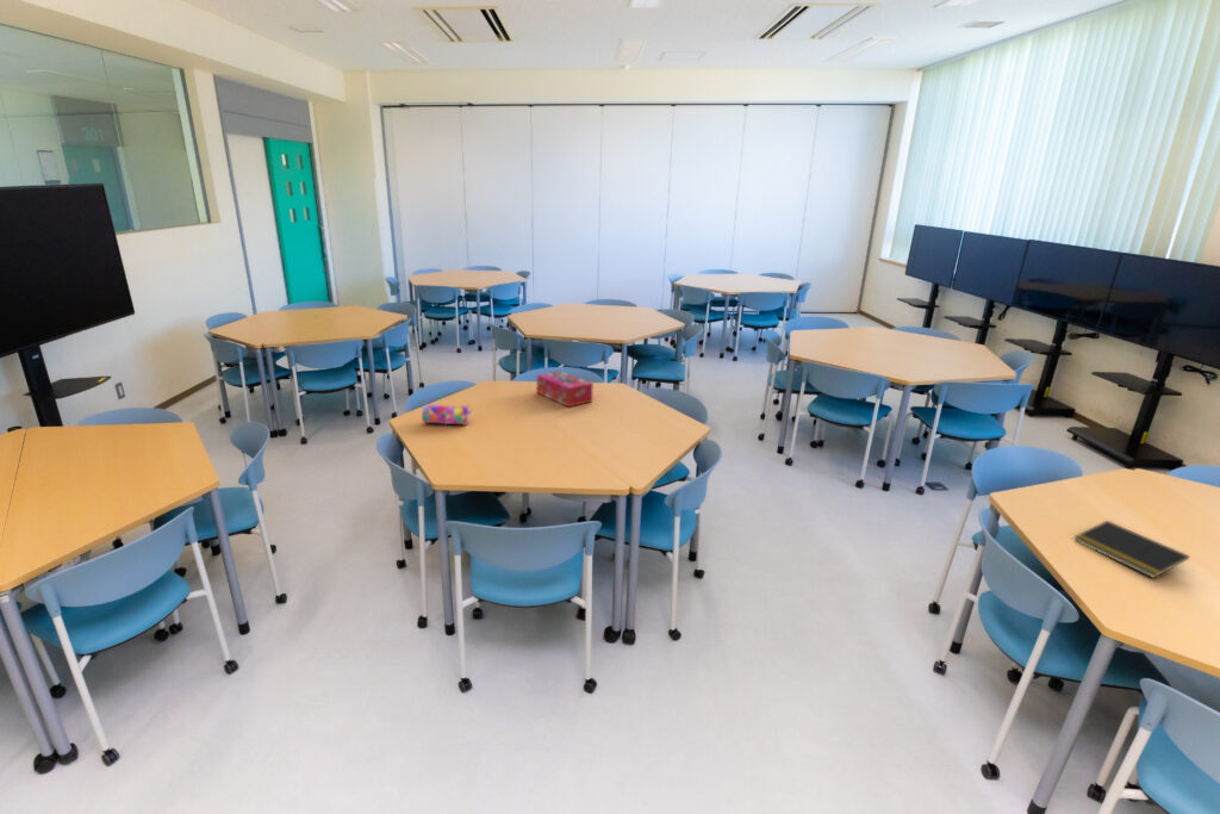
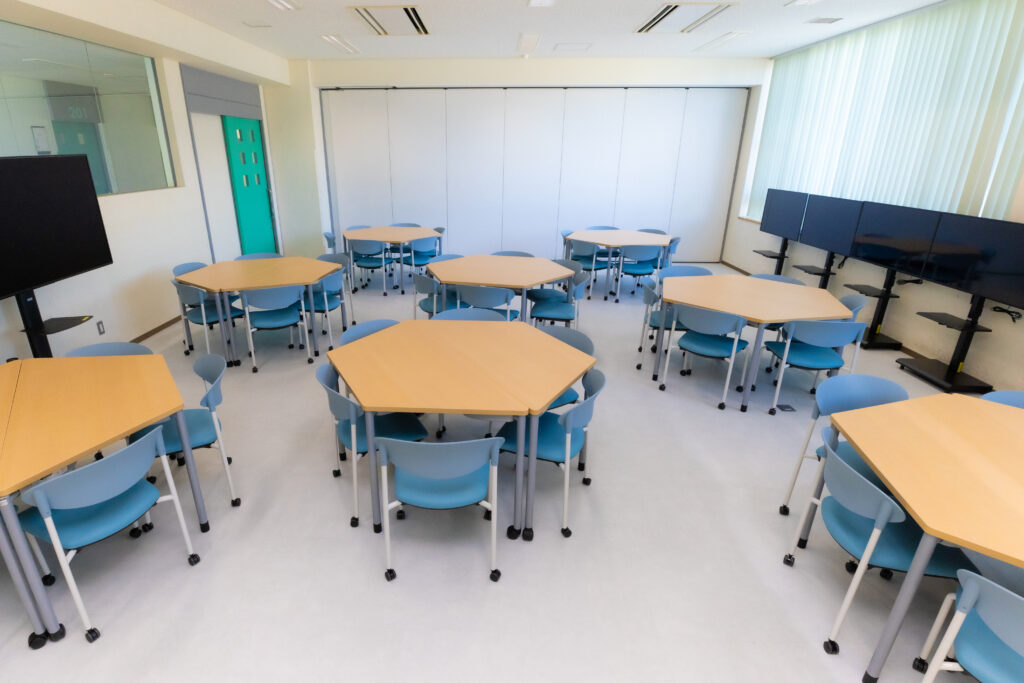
- notepad (1128, 547)
- pencil case (447, 414)
- tissue box (564, 387)
